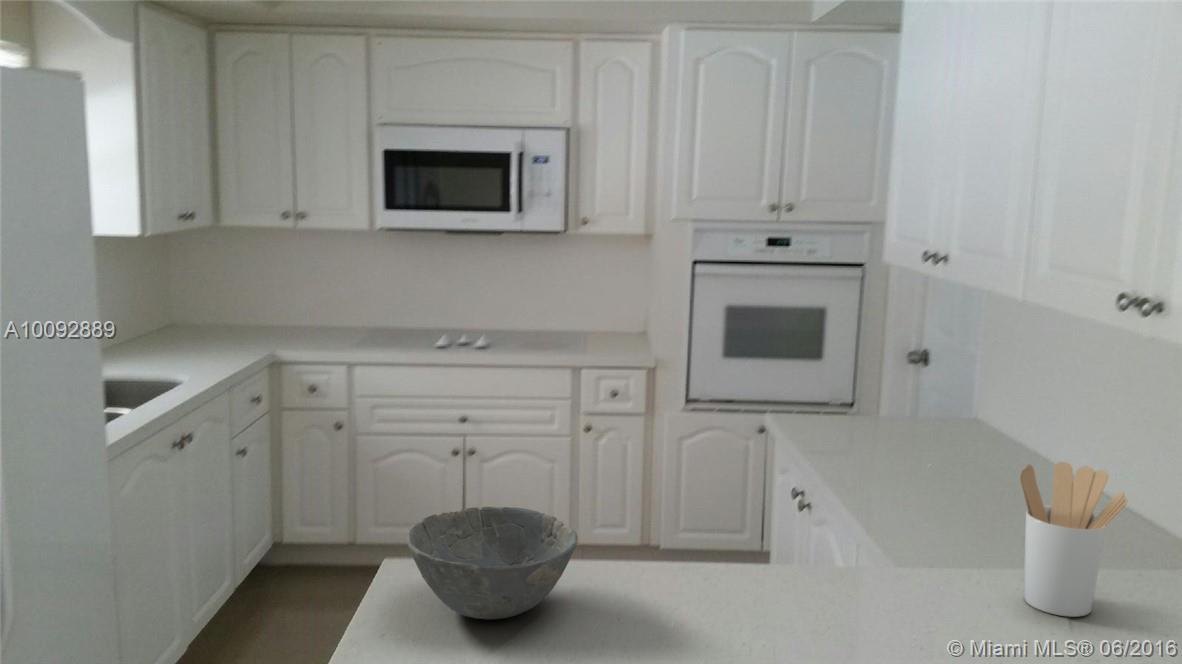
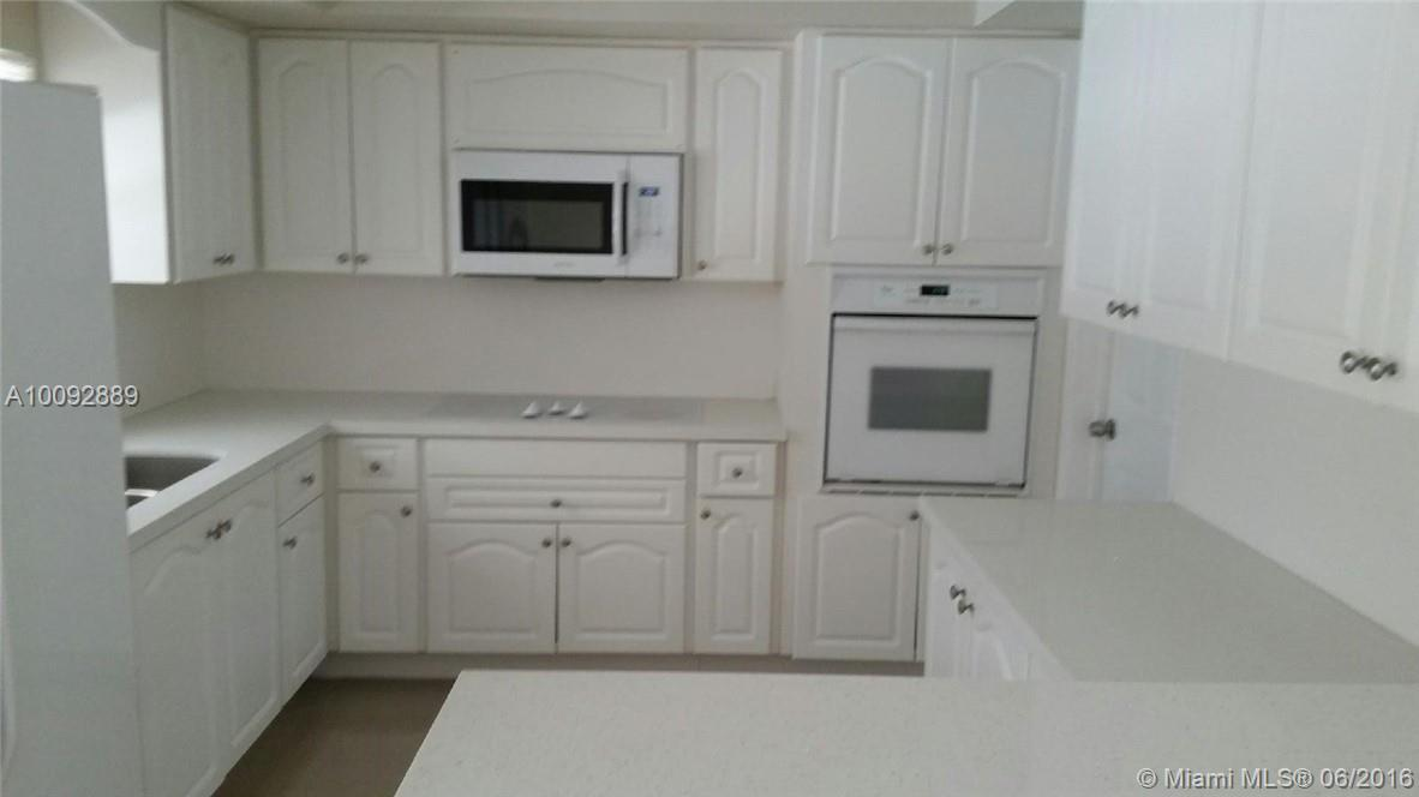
- utensil holder (1067, 533)
- bowl (492, 569)
